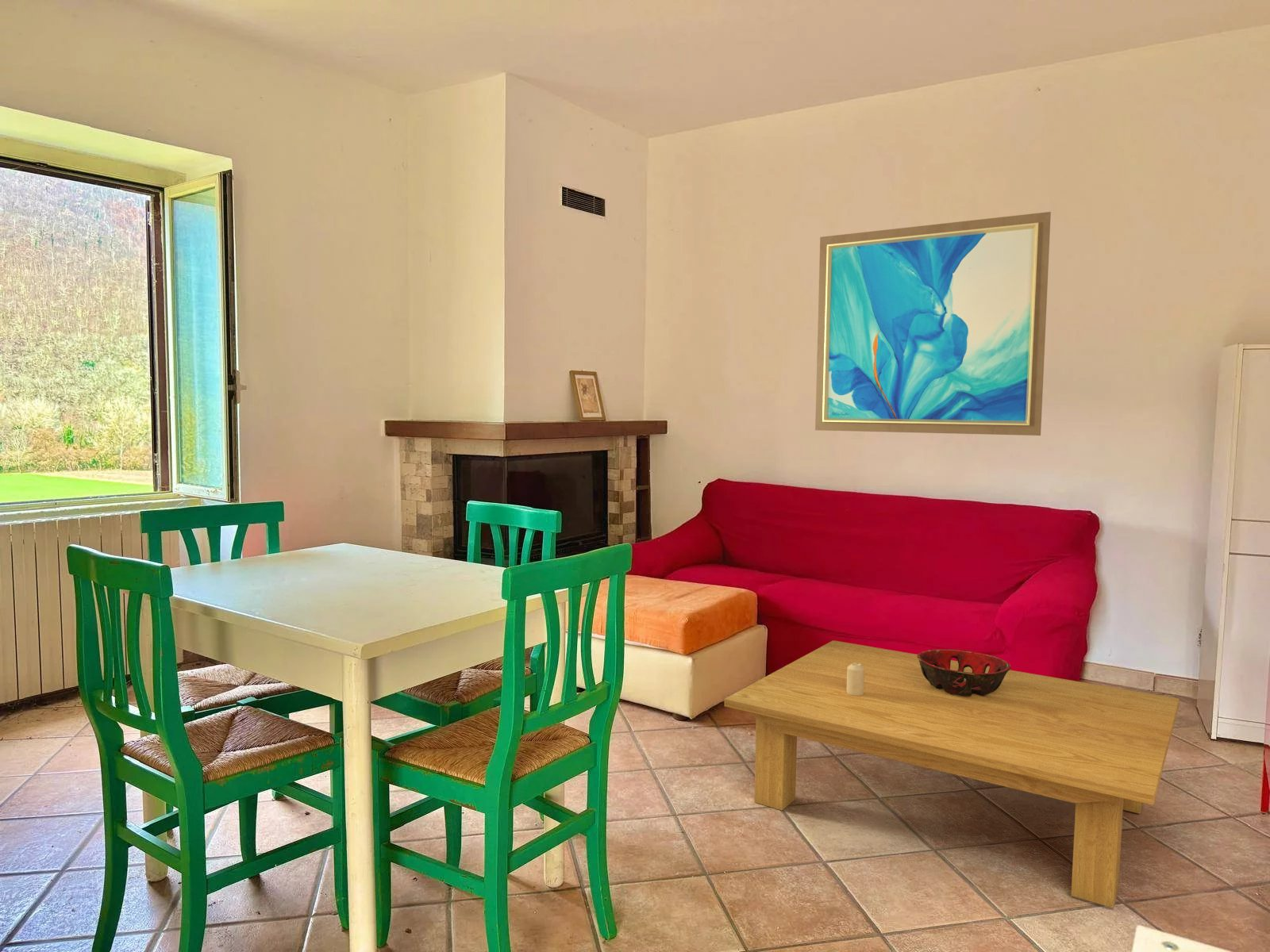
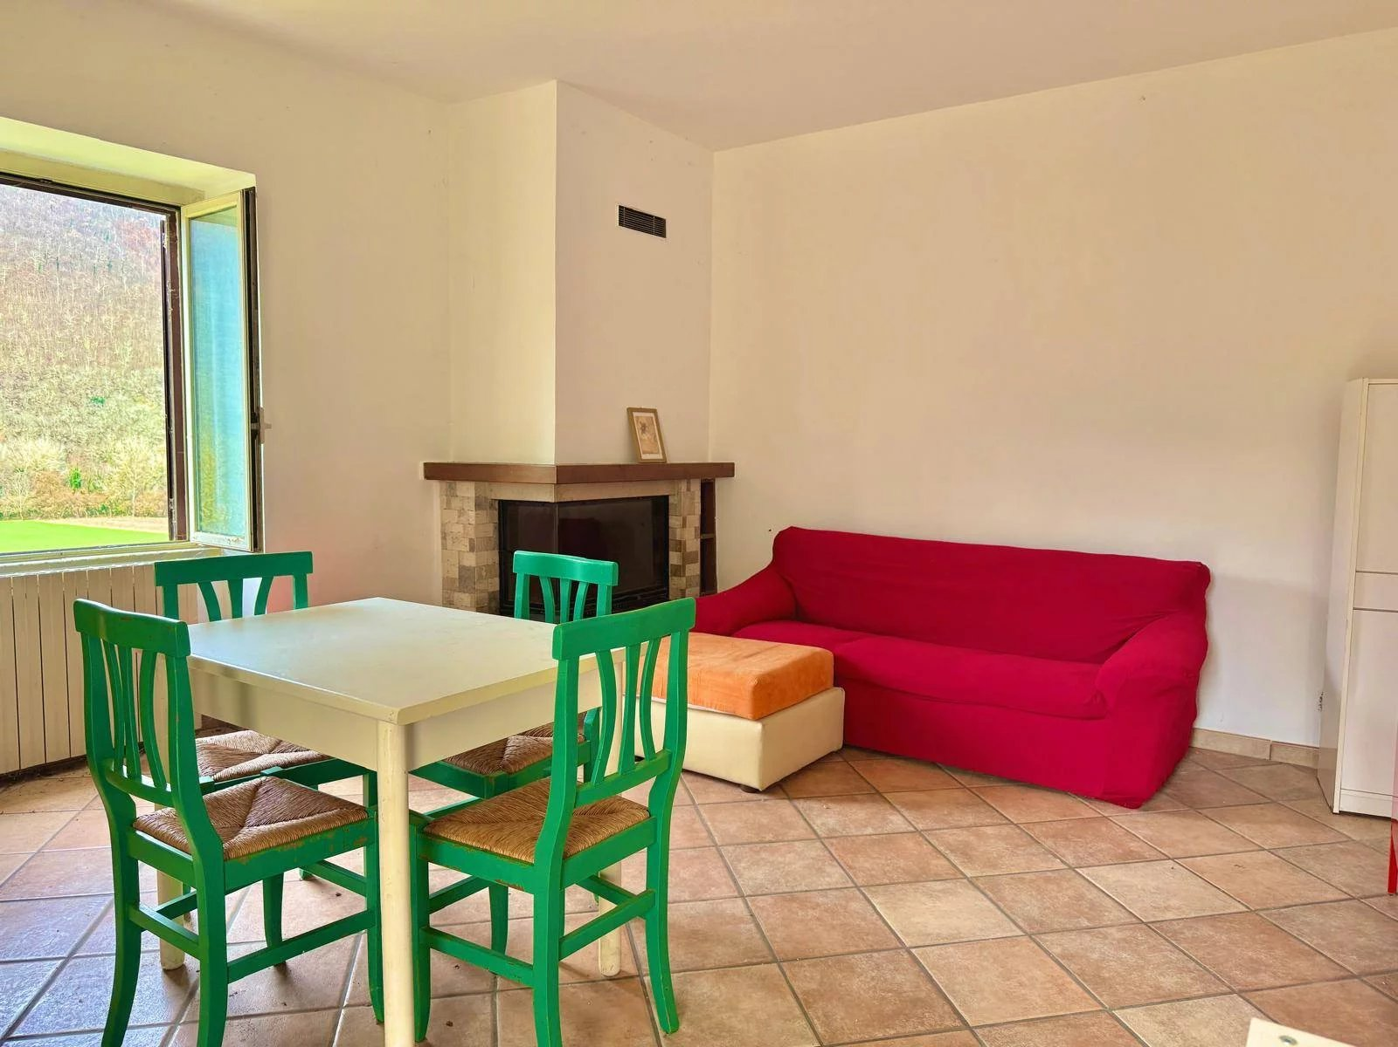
- decorative bowl (963, 673)
- wall art (922, 329)
- candle (855, 678)
- coffee table (952, 750)
